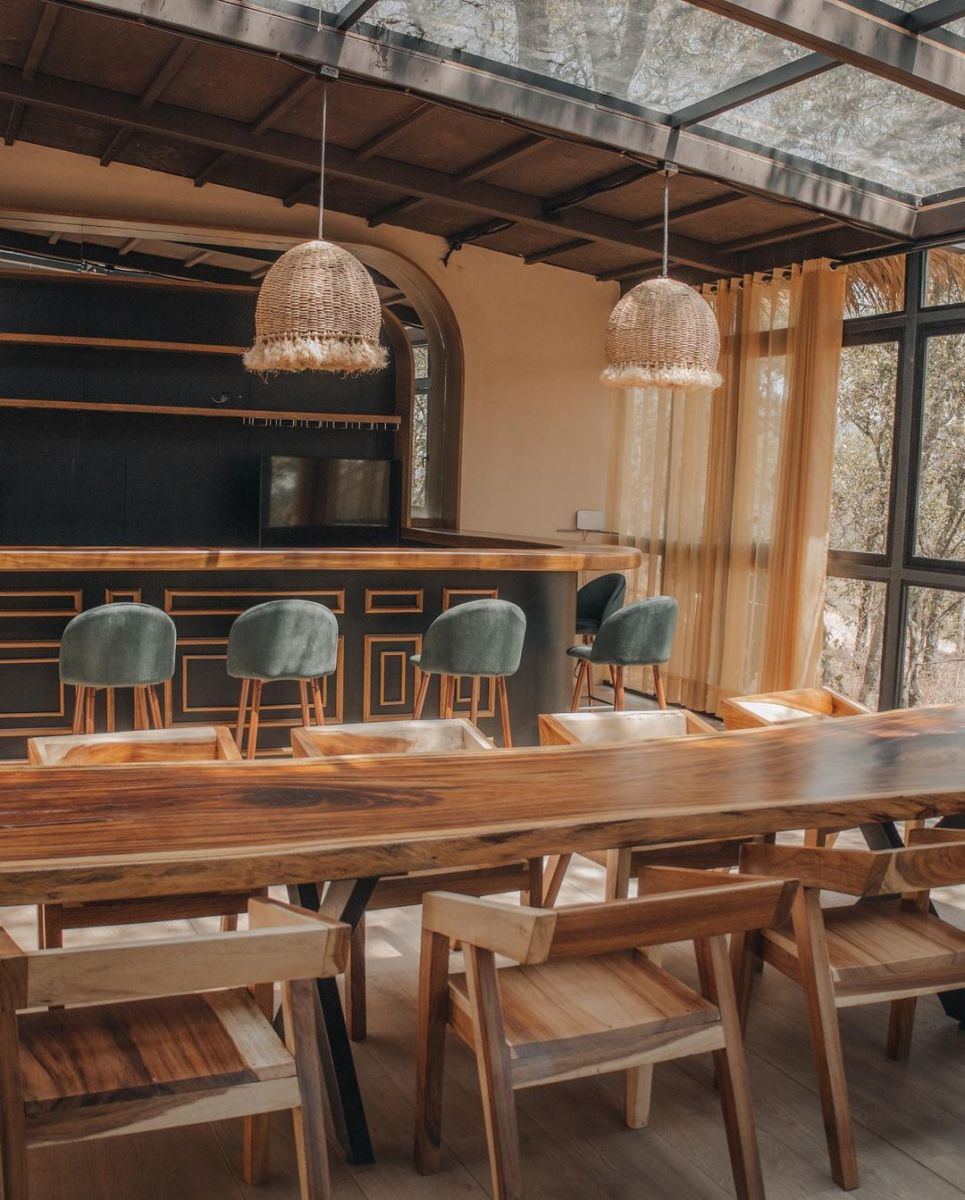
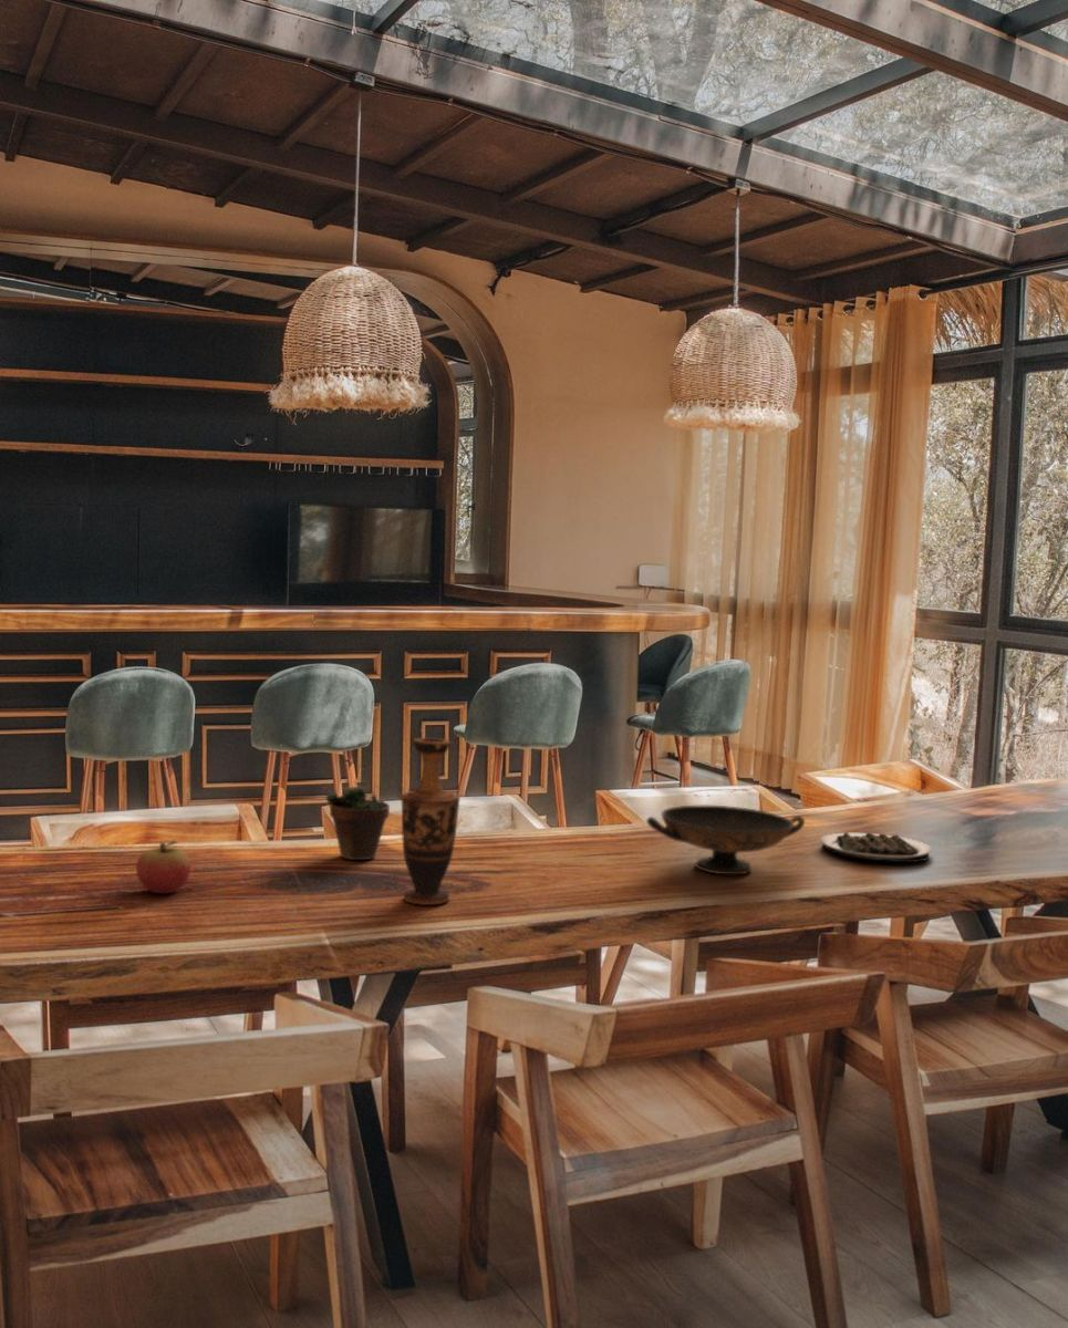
+ vase (429, 820)
+ plate (875, 843)
+ fruit (164, 864)
+ succulent plant (359, 809)
+ decorative bowl (725, 842)
